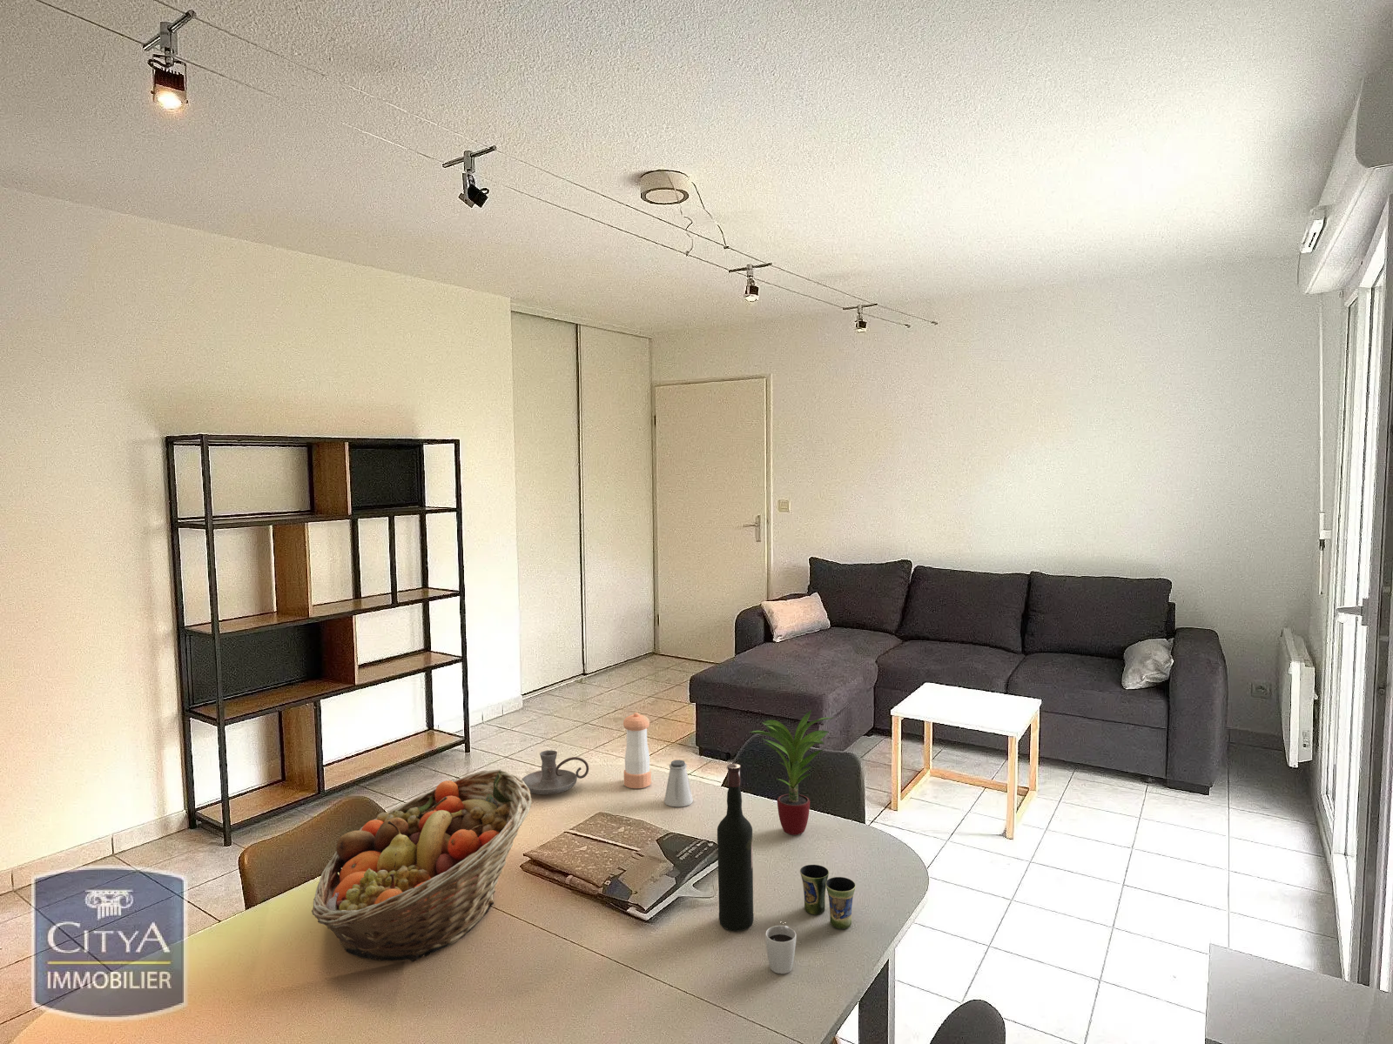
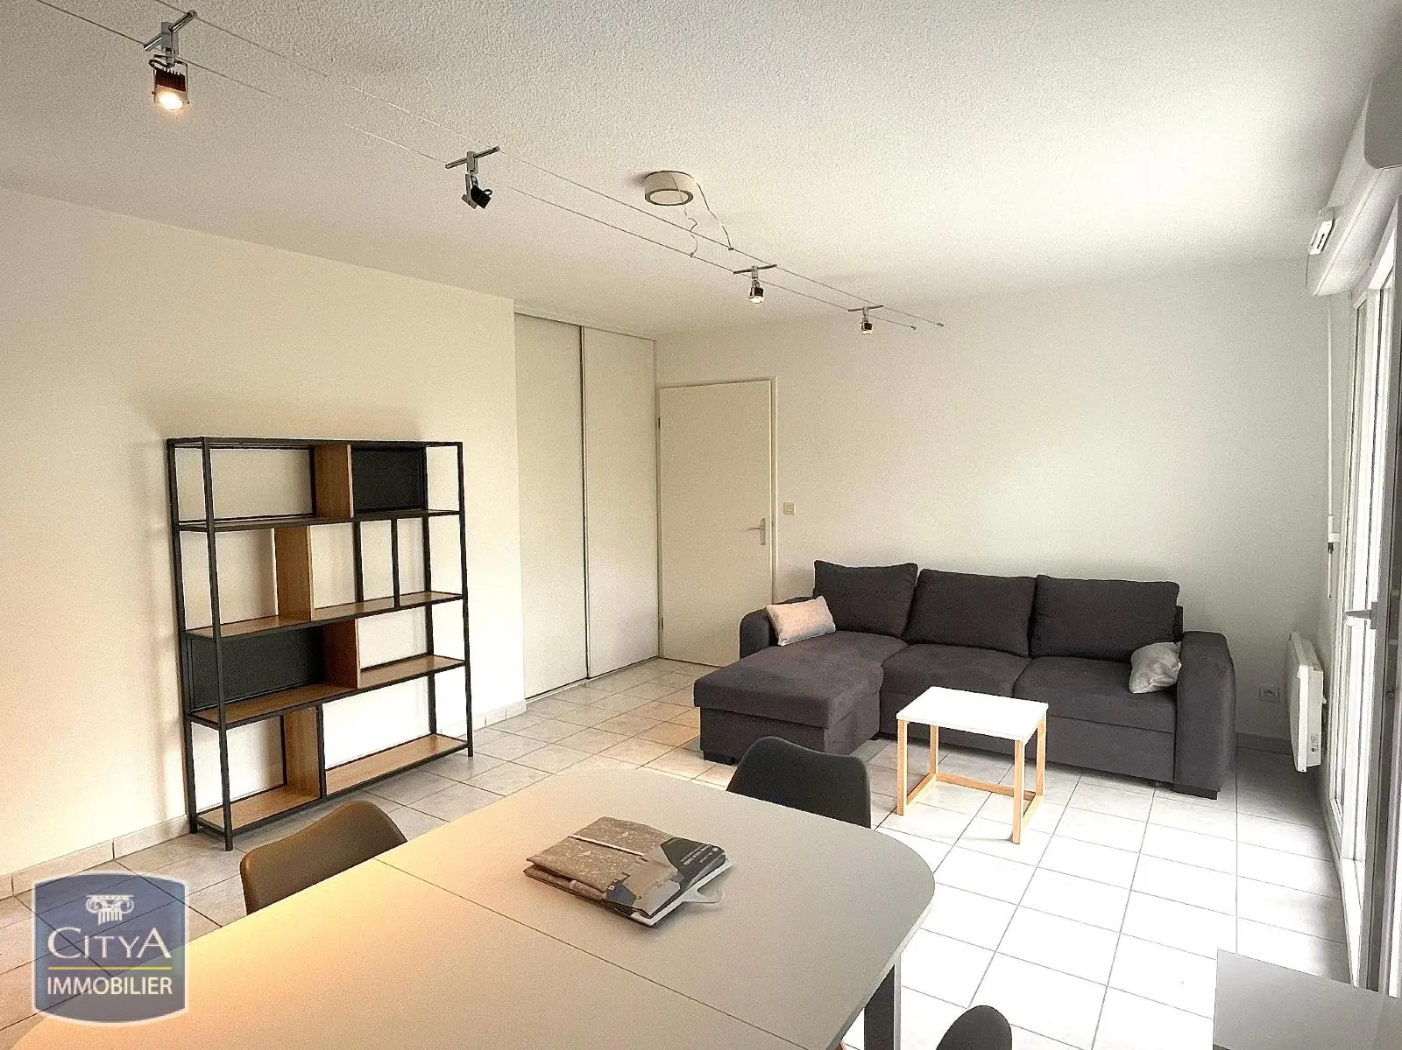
- potted plant (788, 775)
- candle holder (555, 770)
- cup (779, 937)
- cup (828, 895)
- wine bottle (735, 844)
- saltshaker (678, 781)
- pepper shaker (636, 748)
- fruit basket (428, 855)
